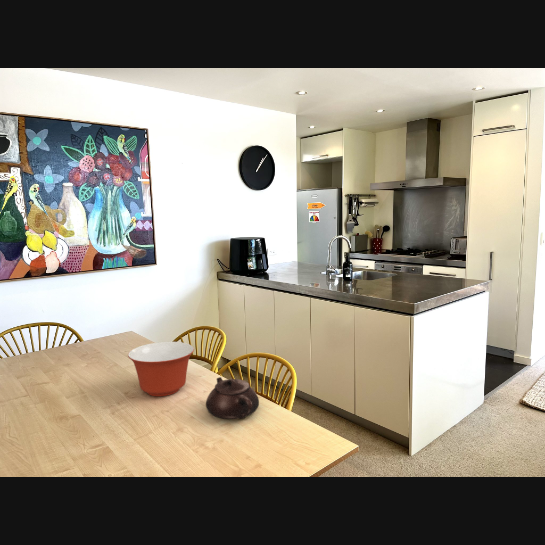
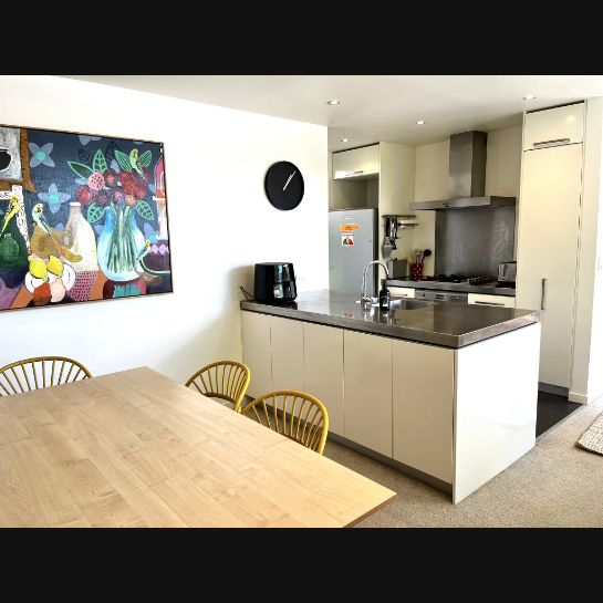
- teapot (232, 396)
- mixing bowl (162, 370)
